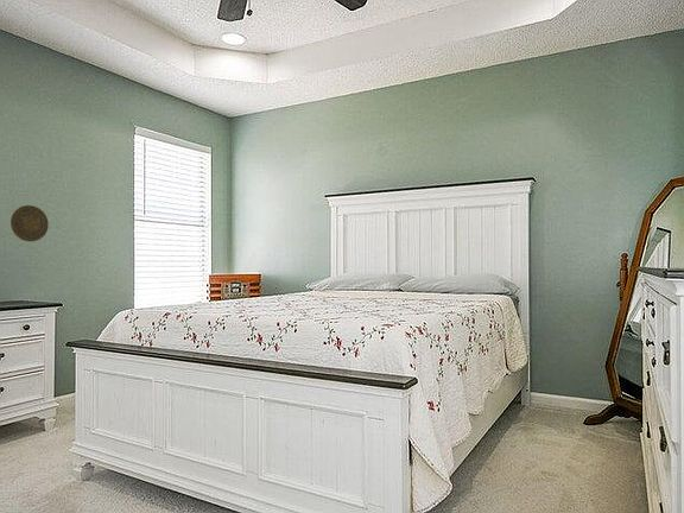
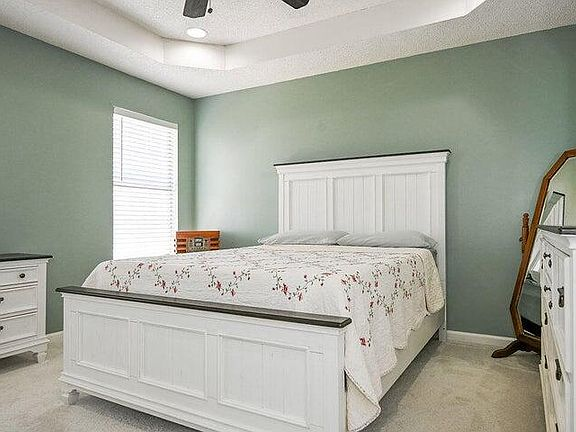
- decorative plate (31, 223)
